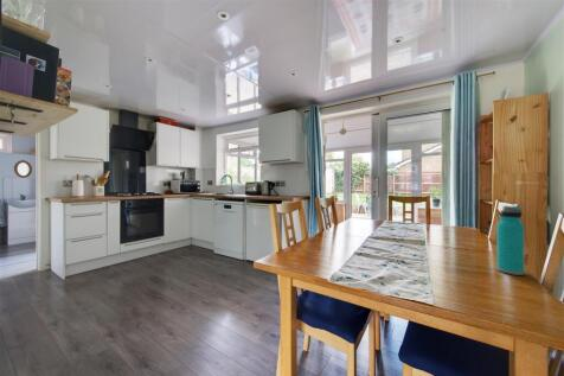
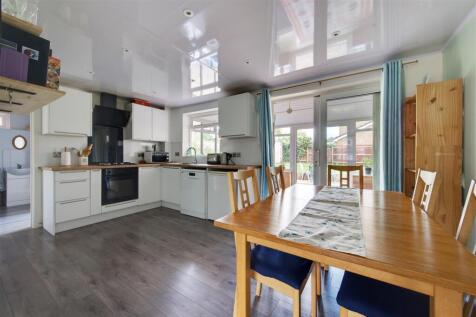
- water bottle (509, 238)
